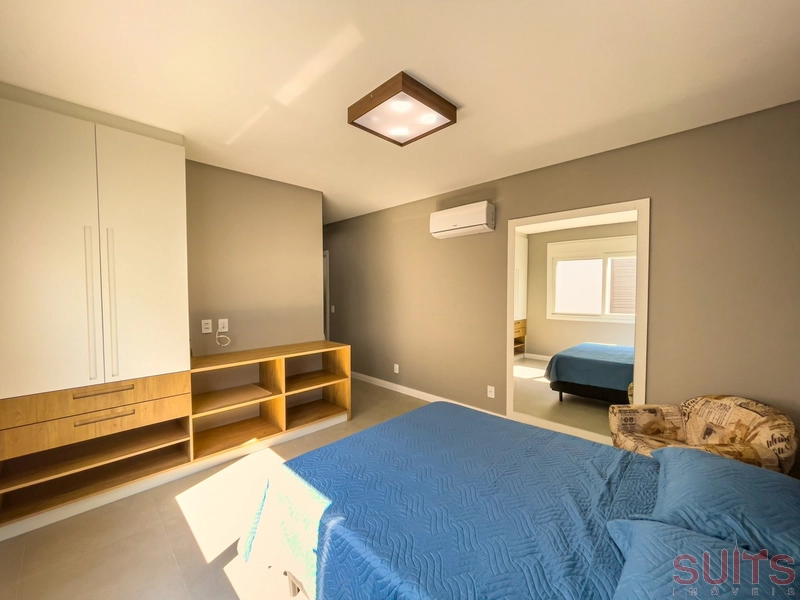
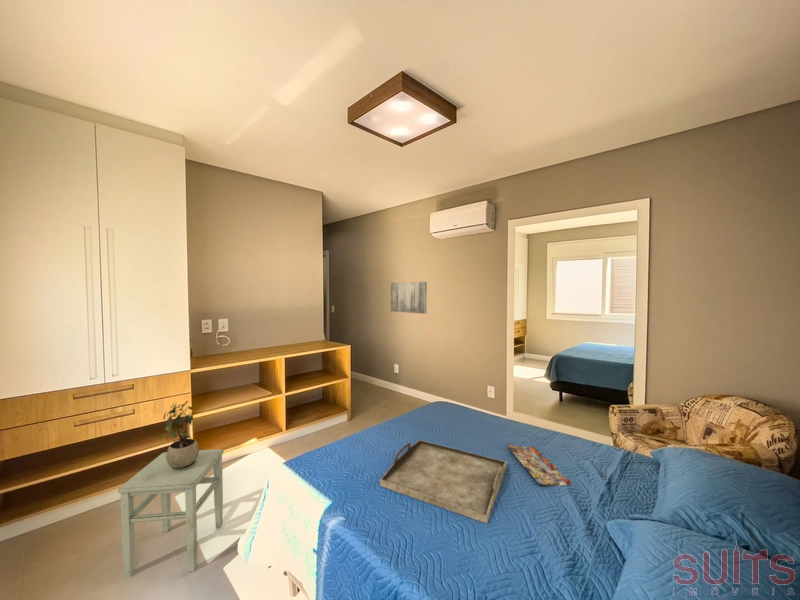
+ stool (177, 512)
+ serving tray (446, 467)
+ potted plant (179, 436)
+ wall art (407, 297)
+ magazine (536, 462)
